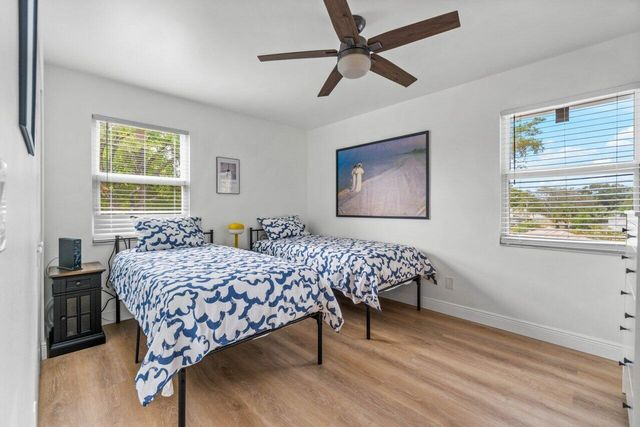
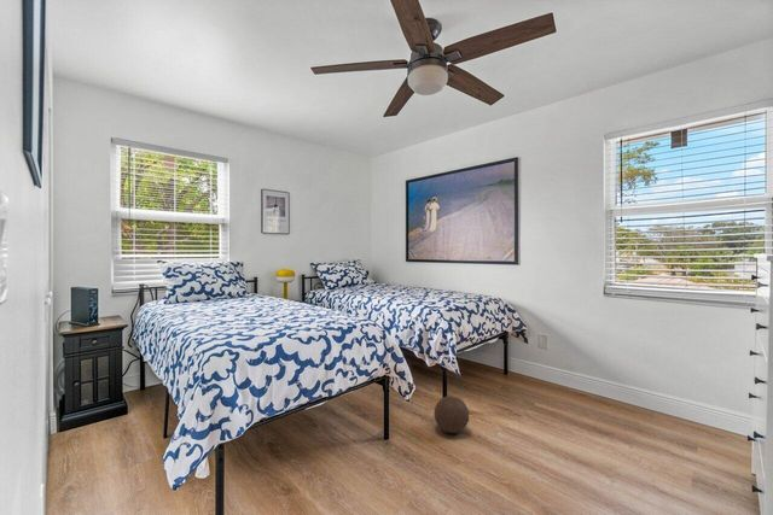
+ ball (452, 414)
